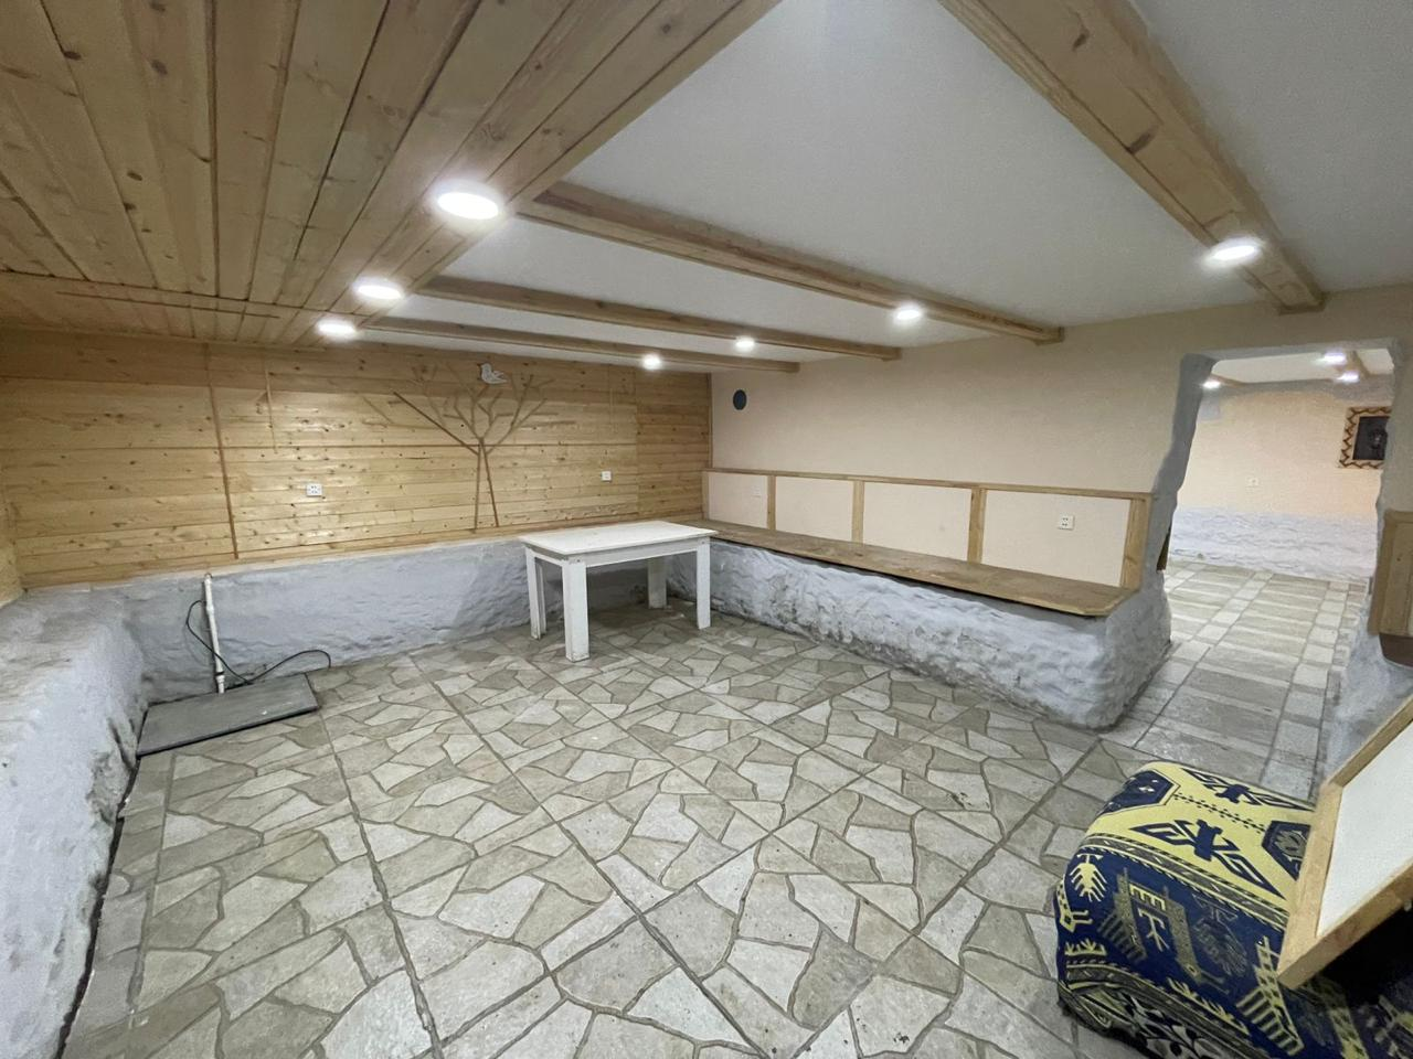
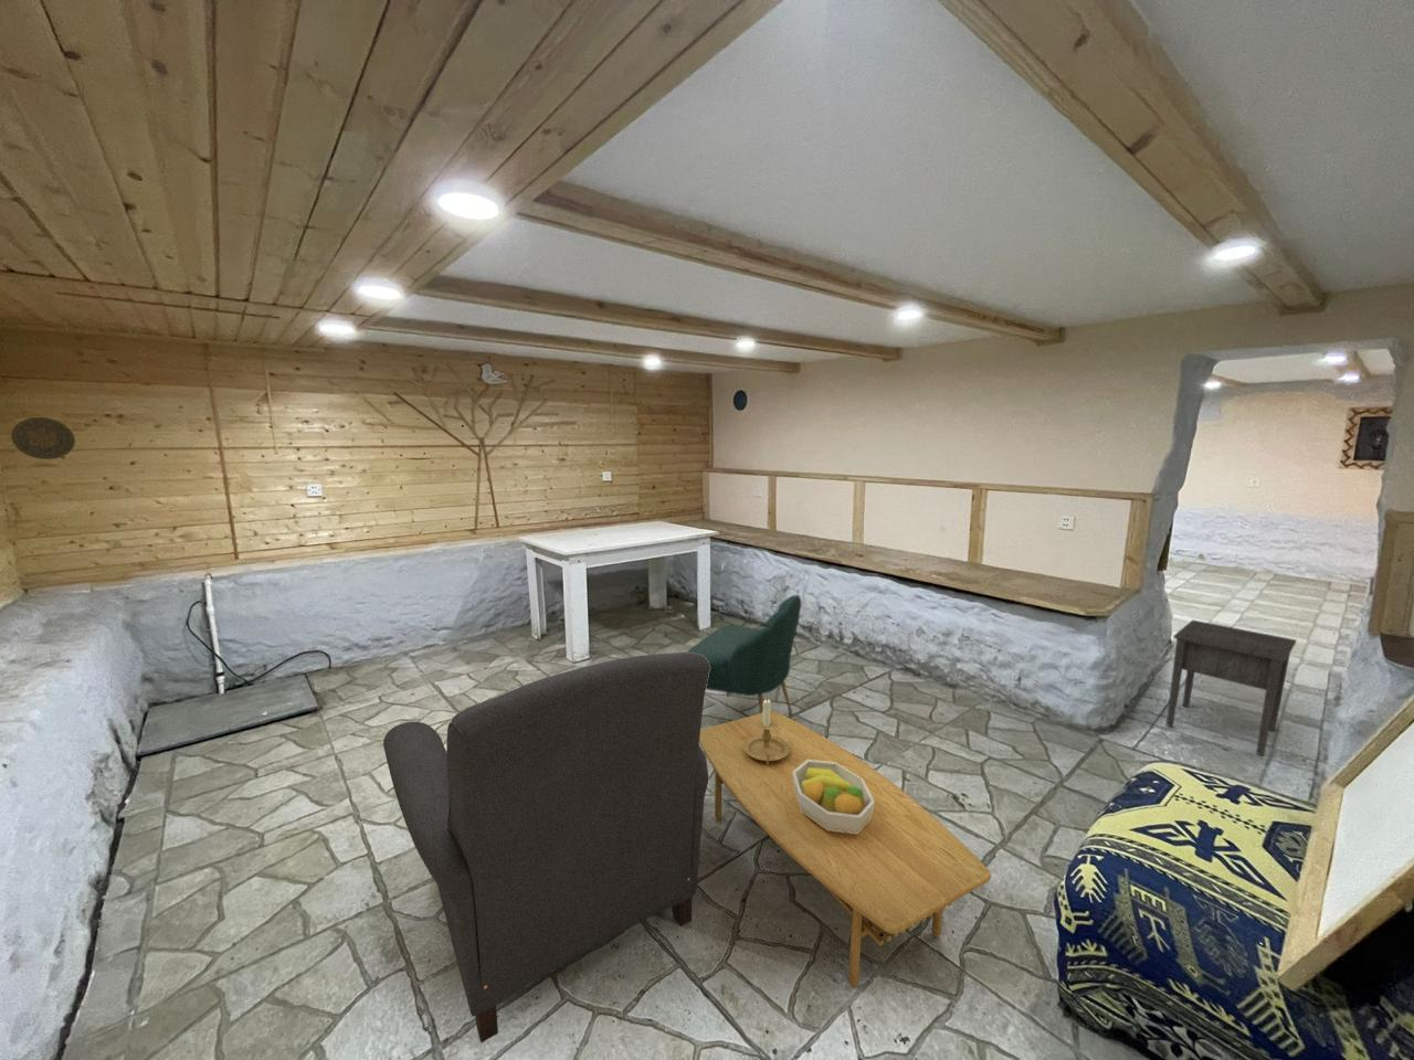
+ decorative plate (43, 439)
+ fruit bowl (831, 792)
+ nightstand (1227, 680)
+ candle holder (767, 725)
+ chair (554, 771)
+ chair (747, 657)
+ coffee table (813, 828)
